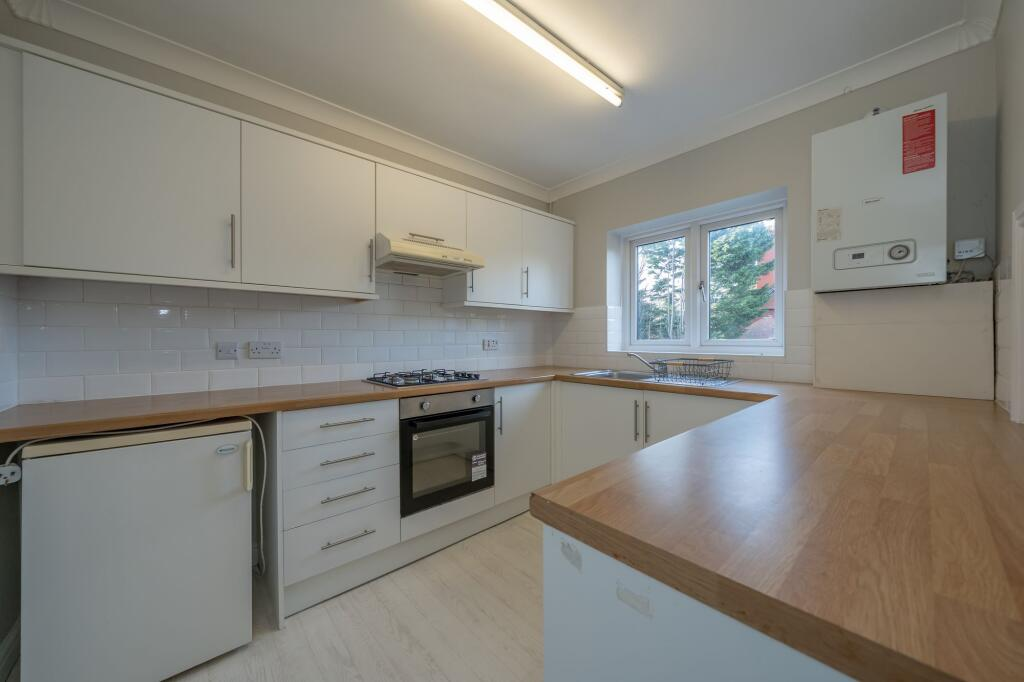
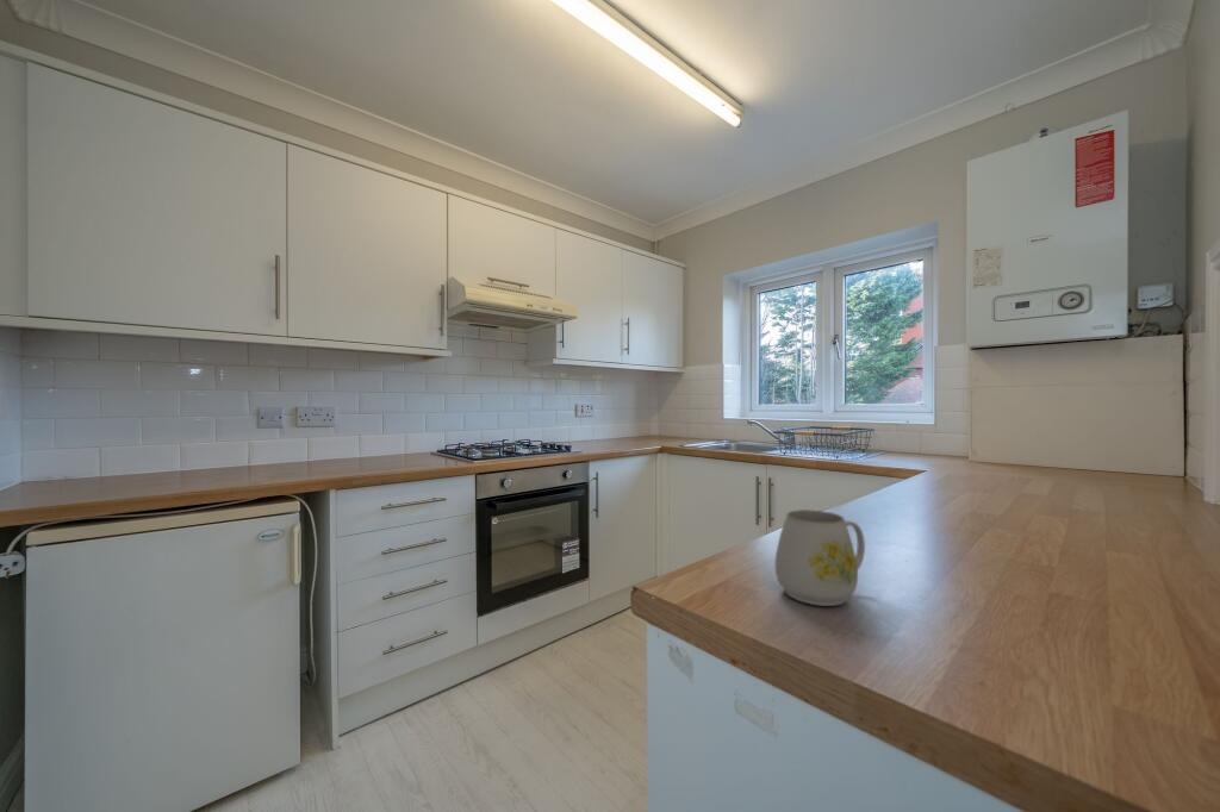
+ mug (823, 554)
